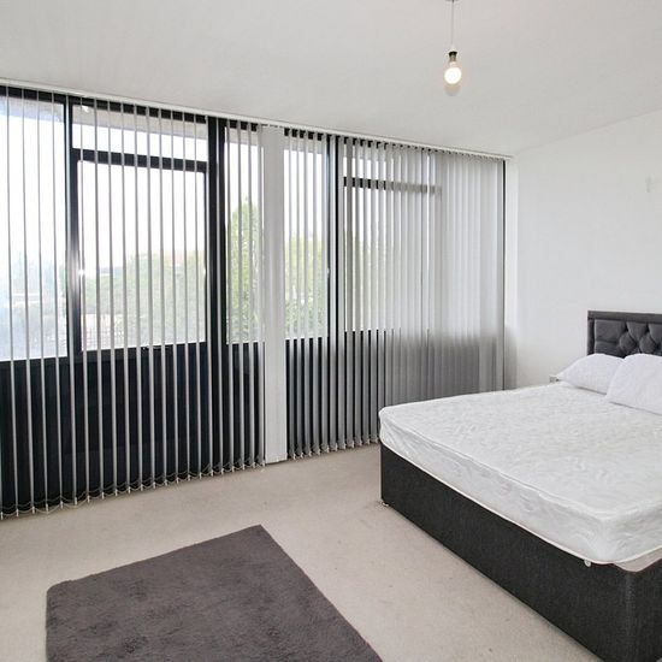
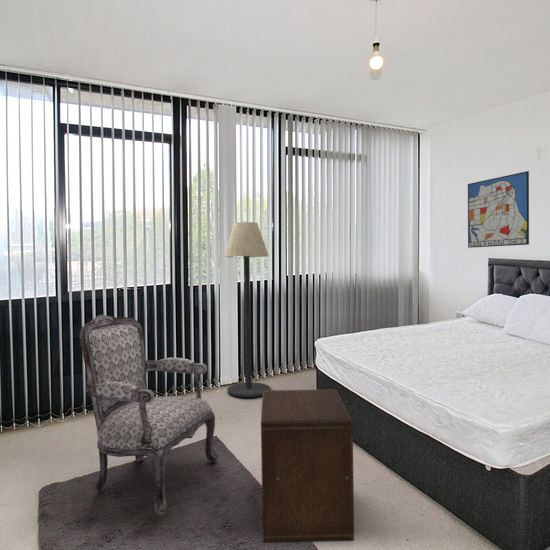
+ wall art (496, 212)
+ floor lamp (247, 307)
+ nightstand (303, 457)
+ armchair (144, 397)
